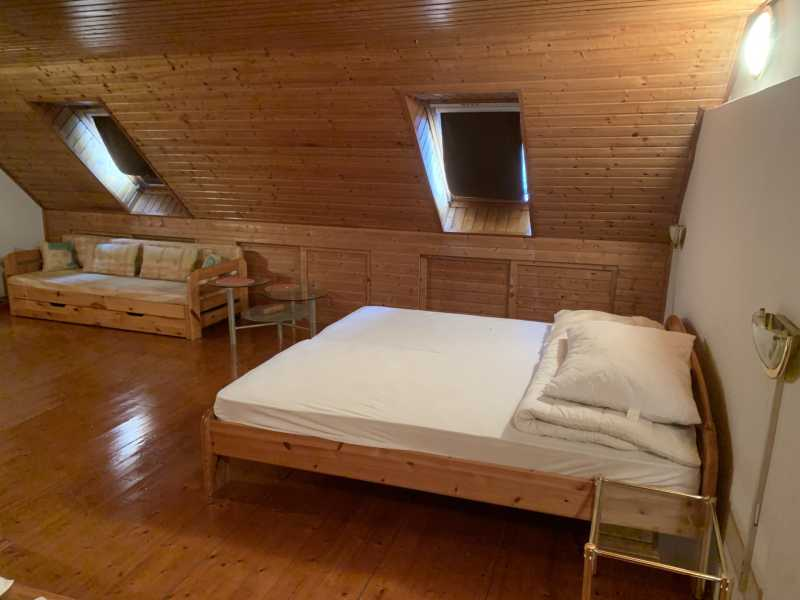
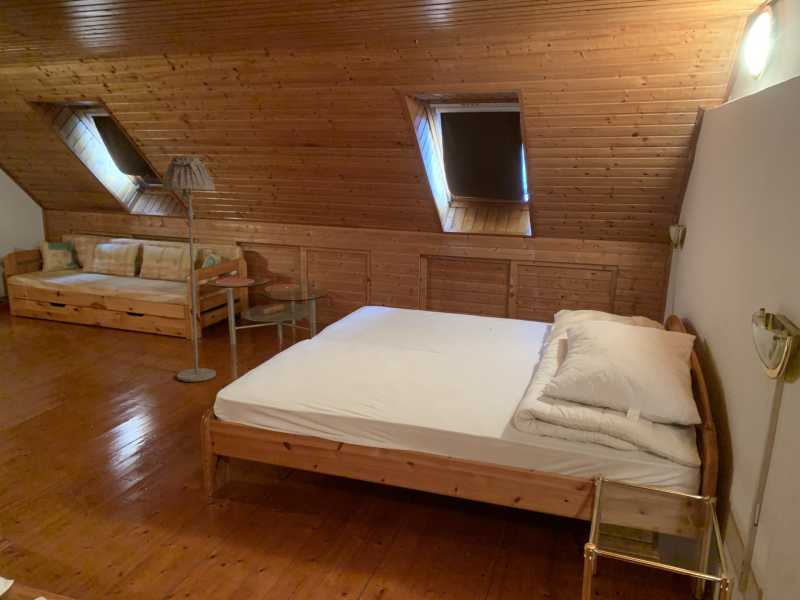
+ floor lamp (192, 270)
